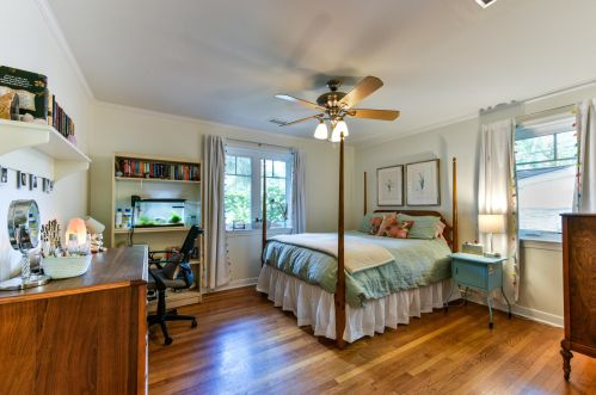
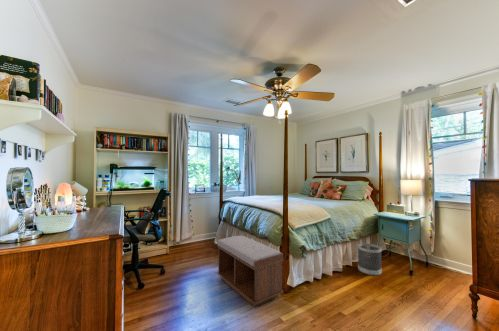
+ bench (247, 265)
+ wastebasket (369, 258)
